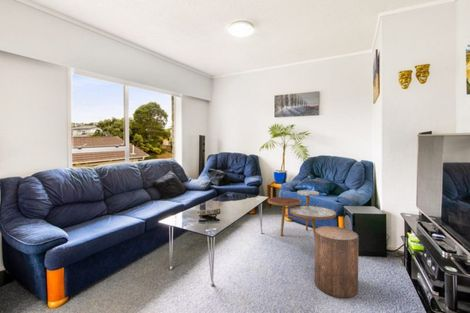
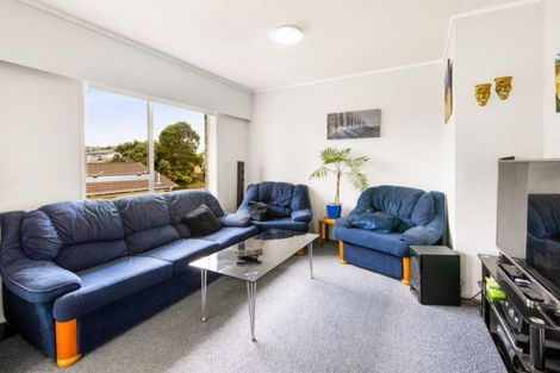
- side table (304, 217)
- stool (335, 258)
